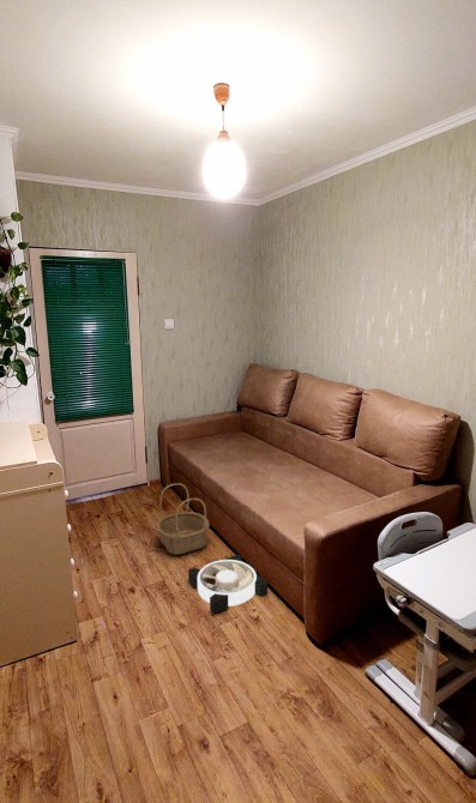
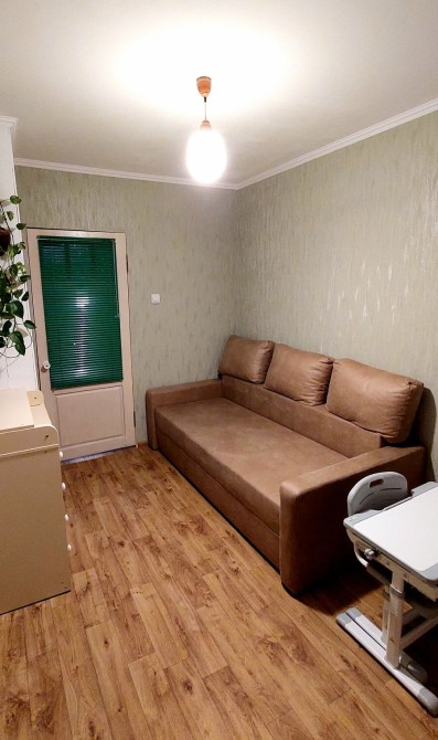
- basket (182, 517)
- electric fan (227, 581)
